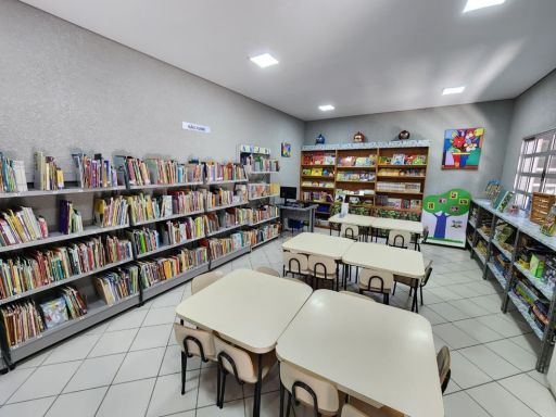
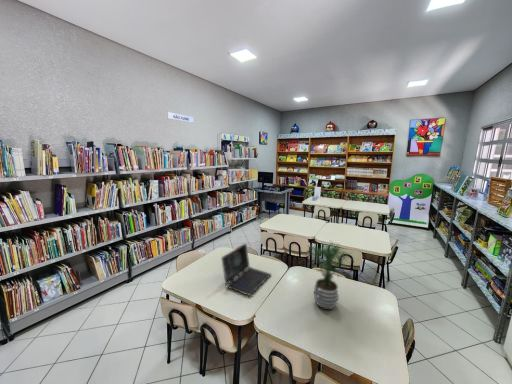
+ laptop (247, 267)
+ potted plant (326, 273)
